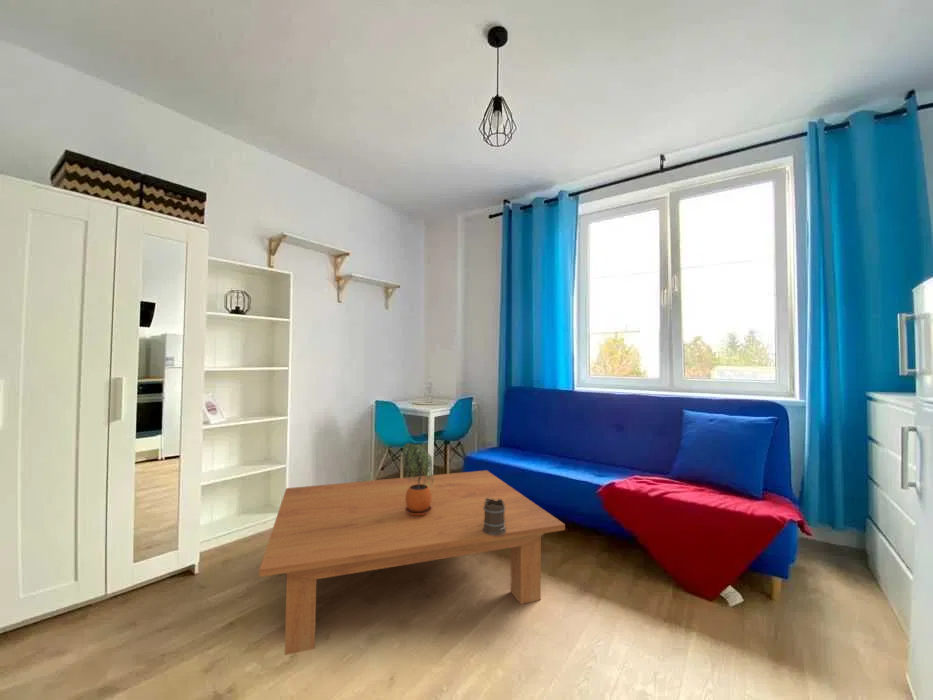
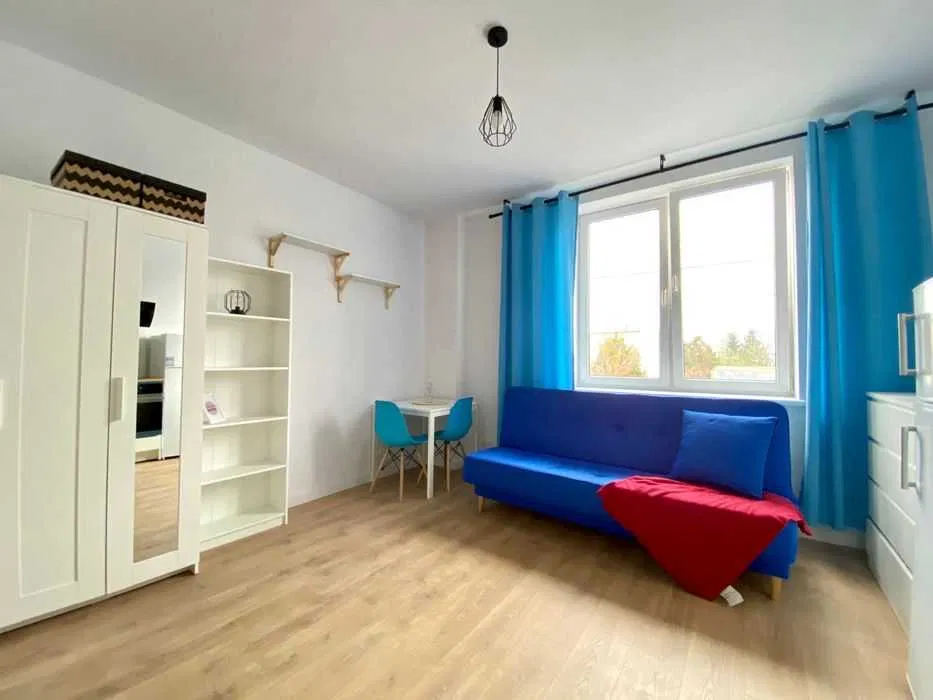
- potted plant (415, 478)
- mug (492, 513)
- coffee table (409, 539)
